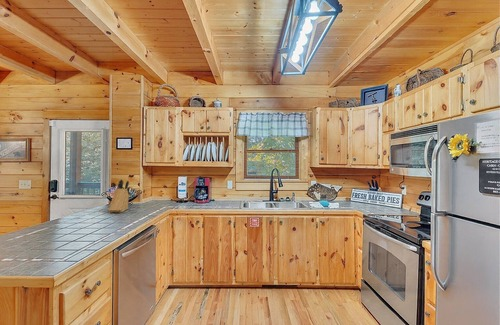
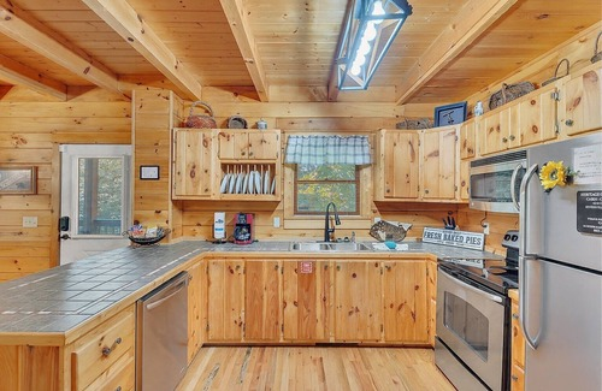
- knife block (120, 195)
